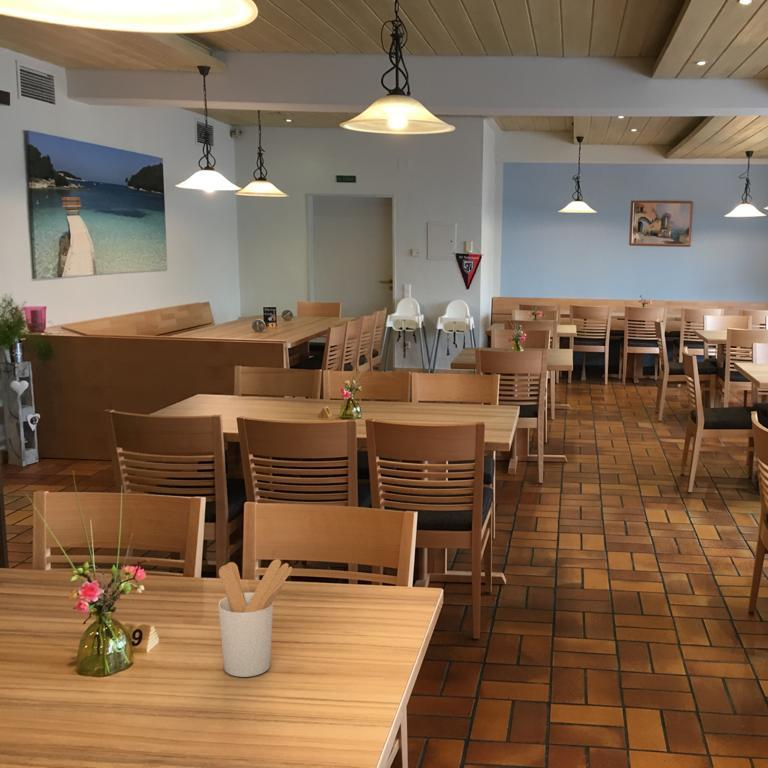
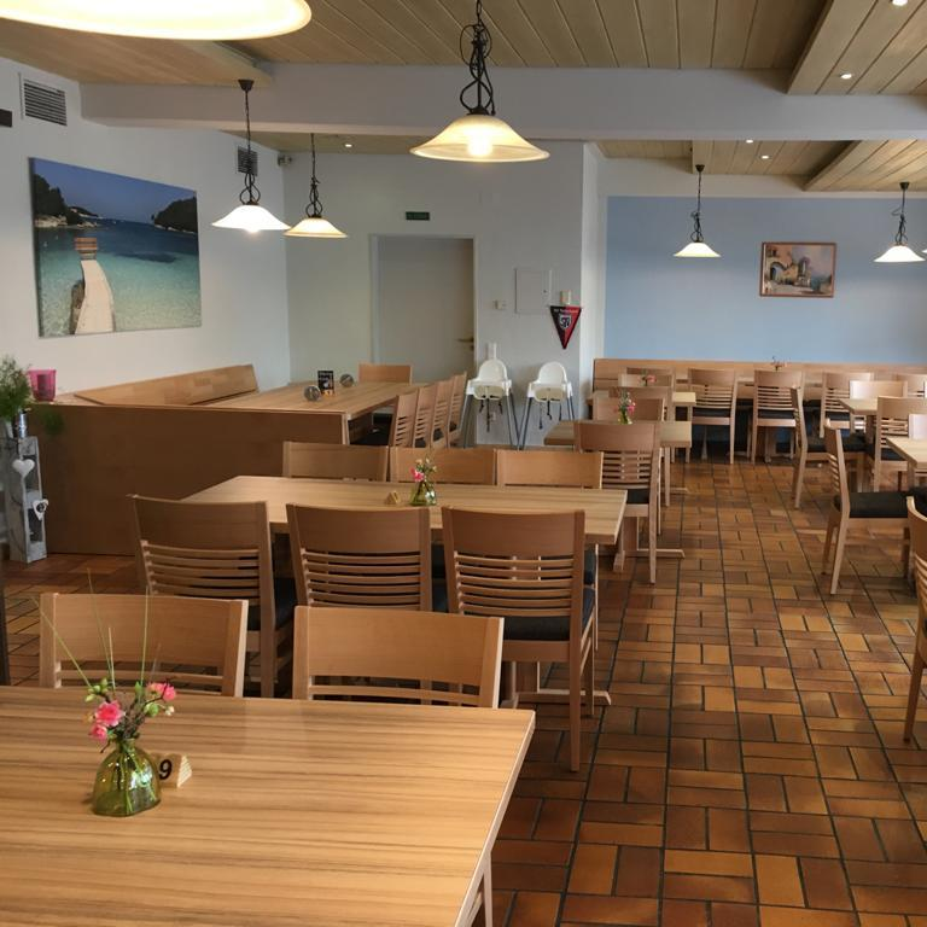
- utensil holder (257, 614)
